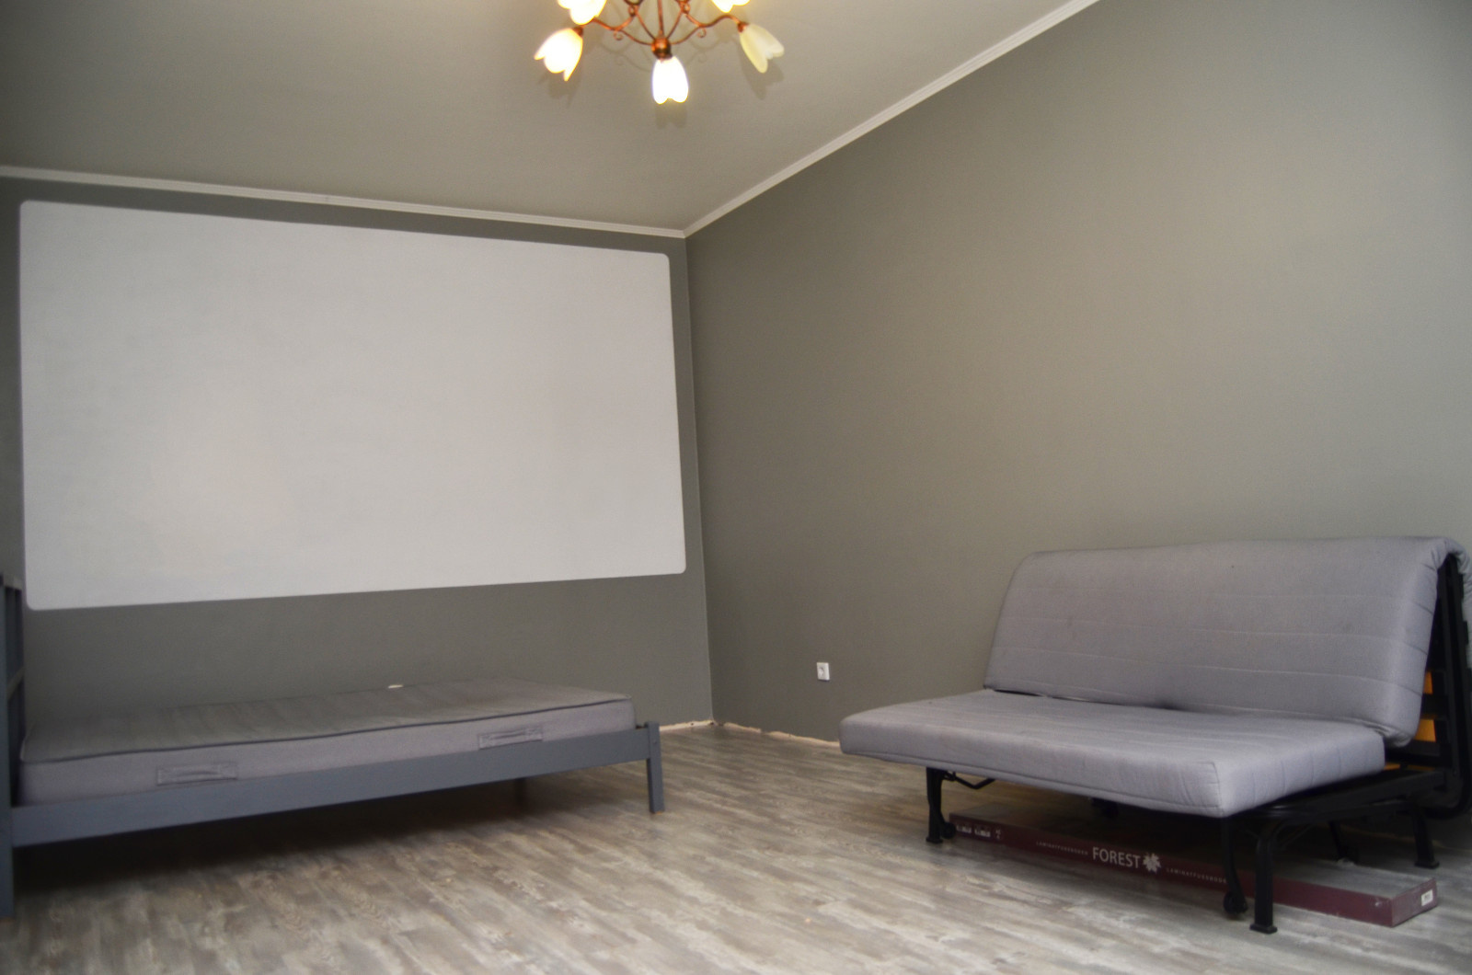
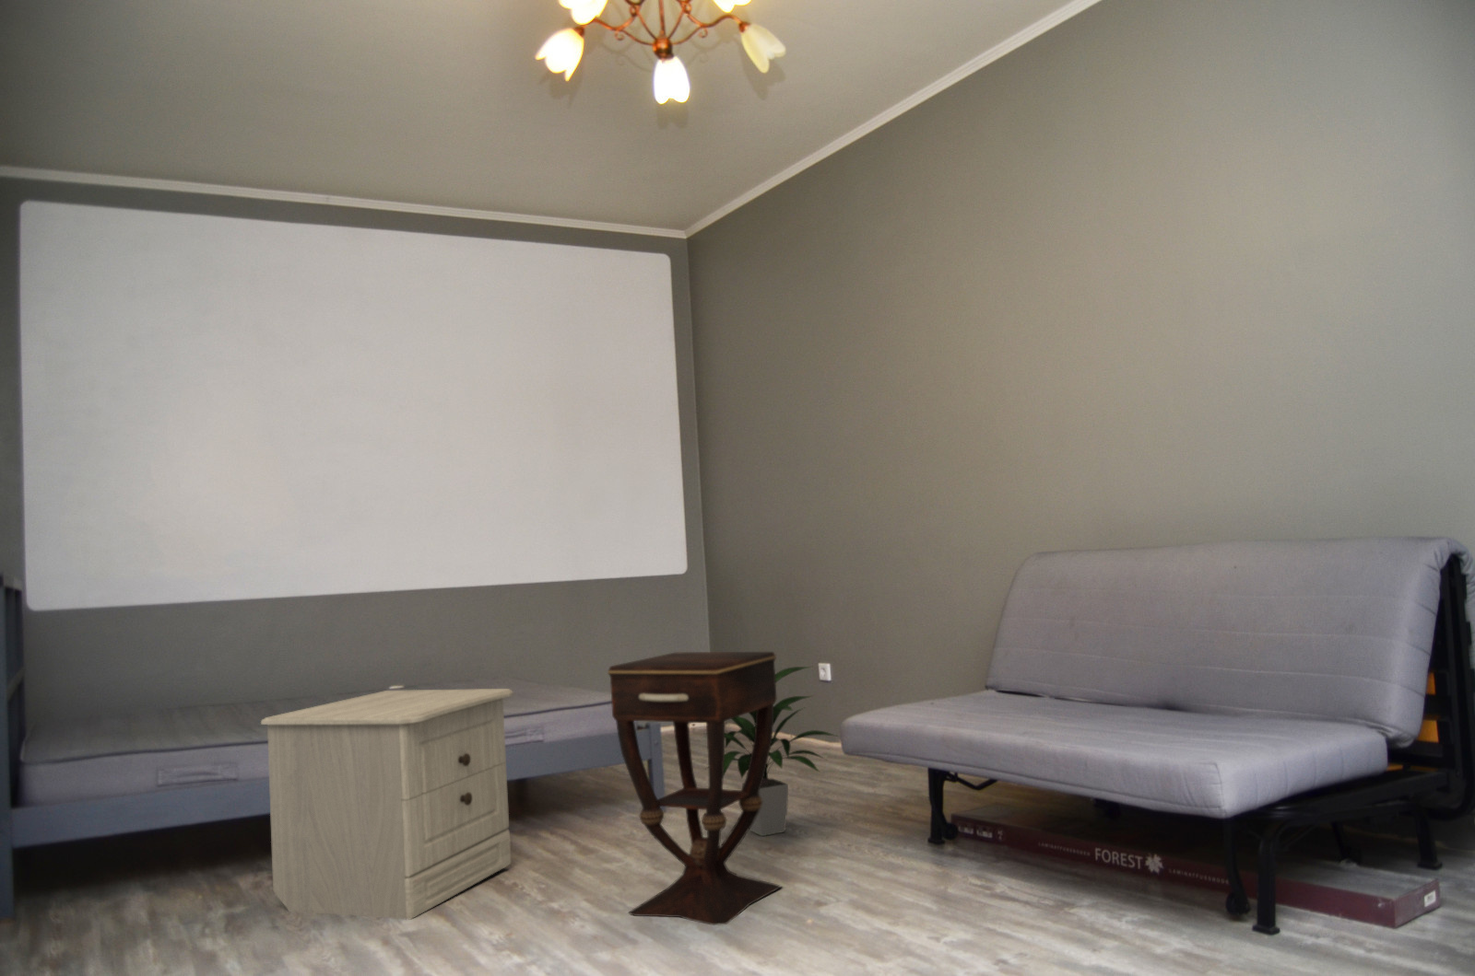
+ side table (696, 781)
+ indoor plant (771, 743)
+ nightstand (401, 794)
